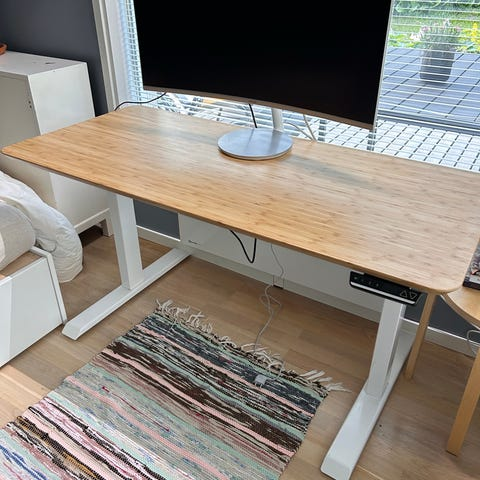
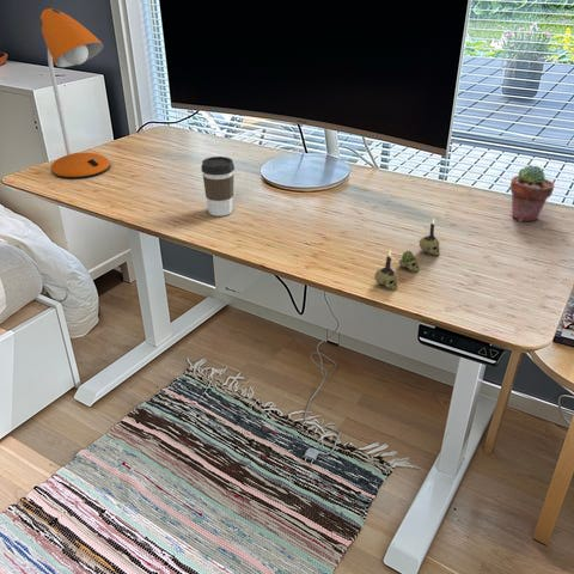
+ potted succulent (530, 191)
+ candle holder (409, 251)
+ desk lamp (59, 96)
+ coffee cup (219, 187)
